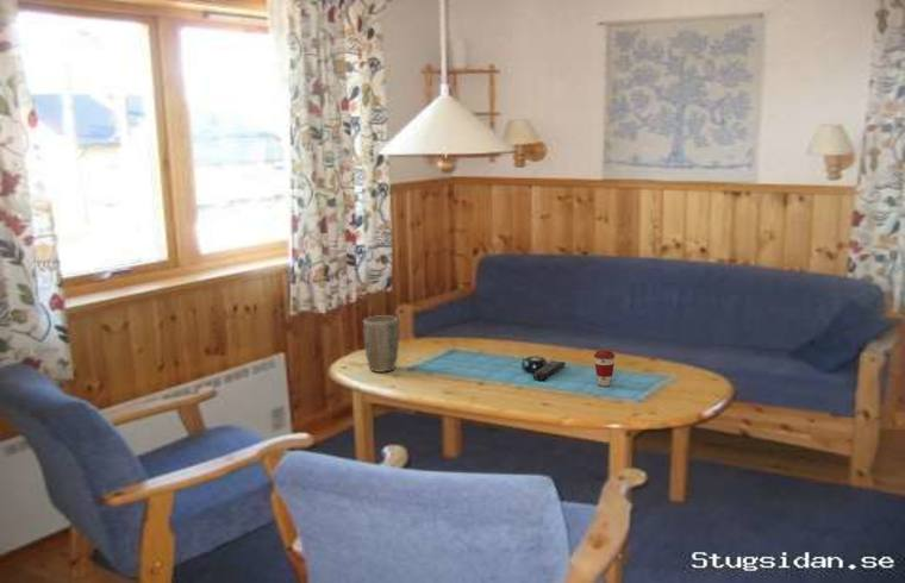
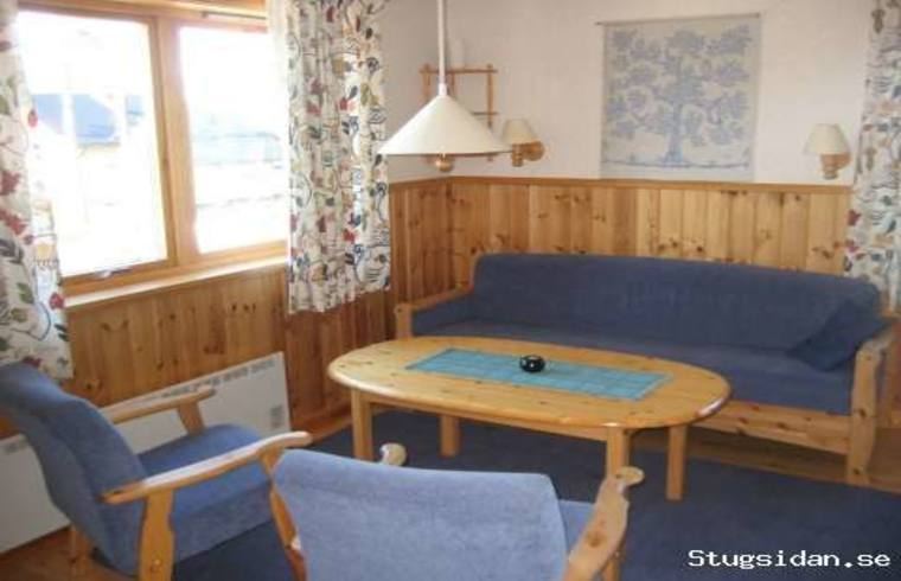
- remote control (549, 369)
- plant pot (381, 344)
- coffee cup (604, 368)
